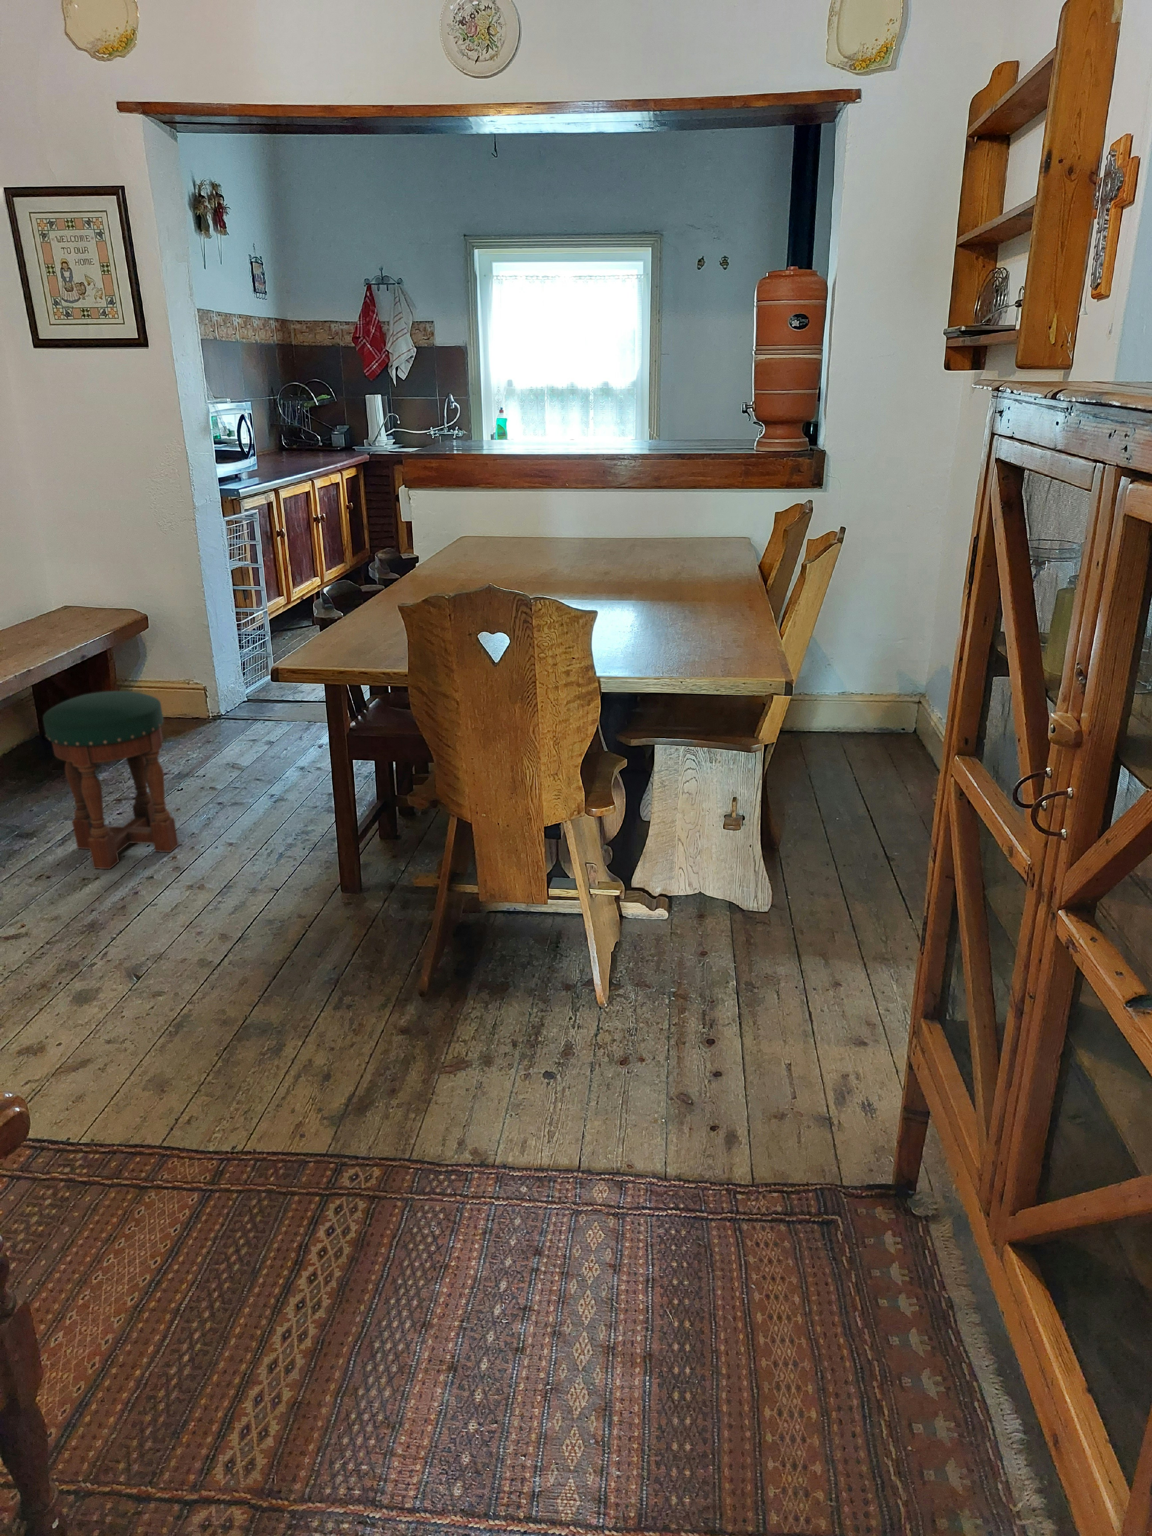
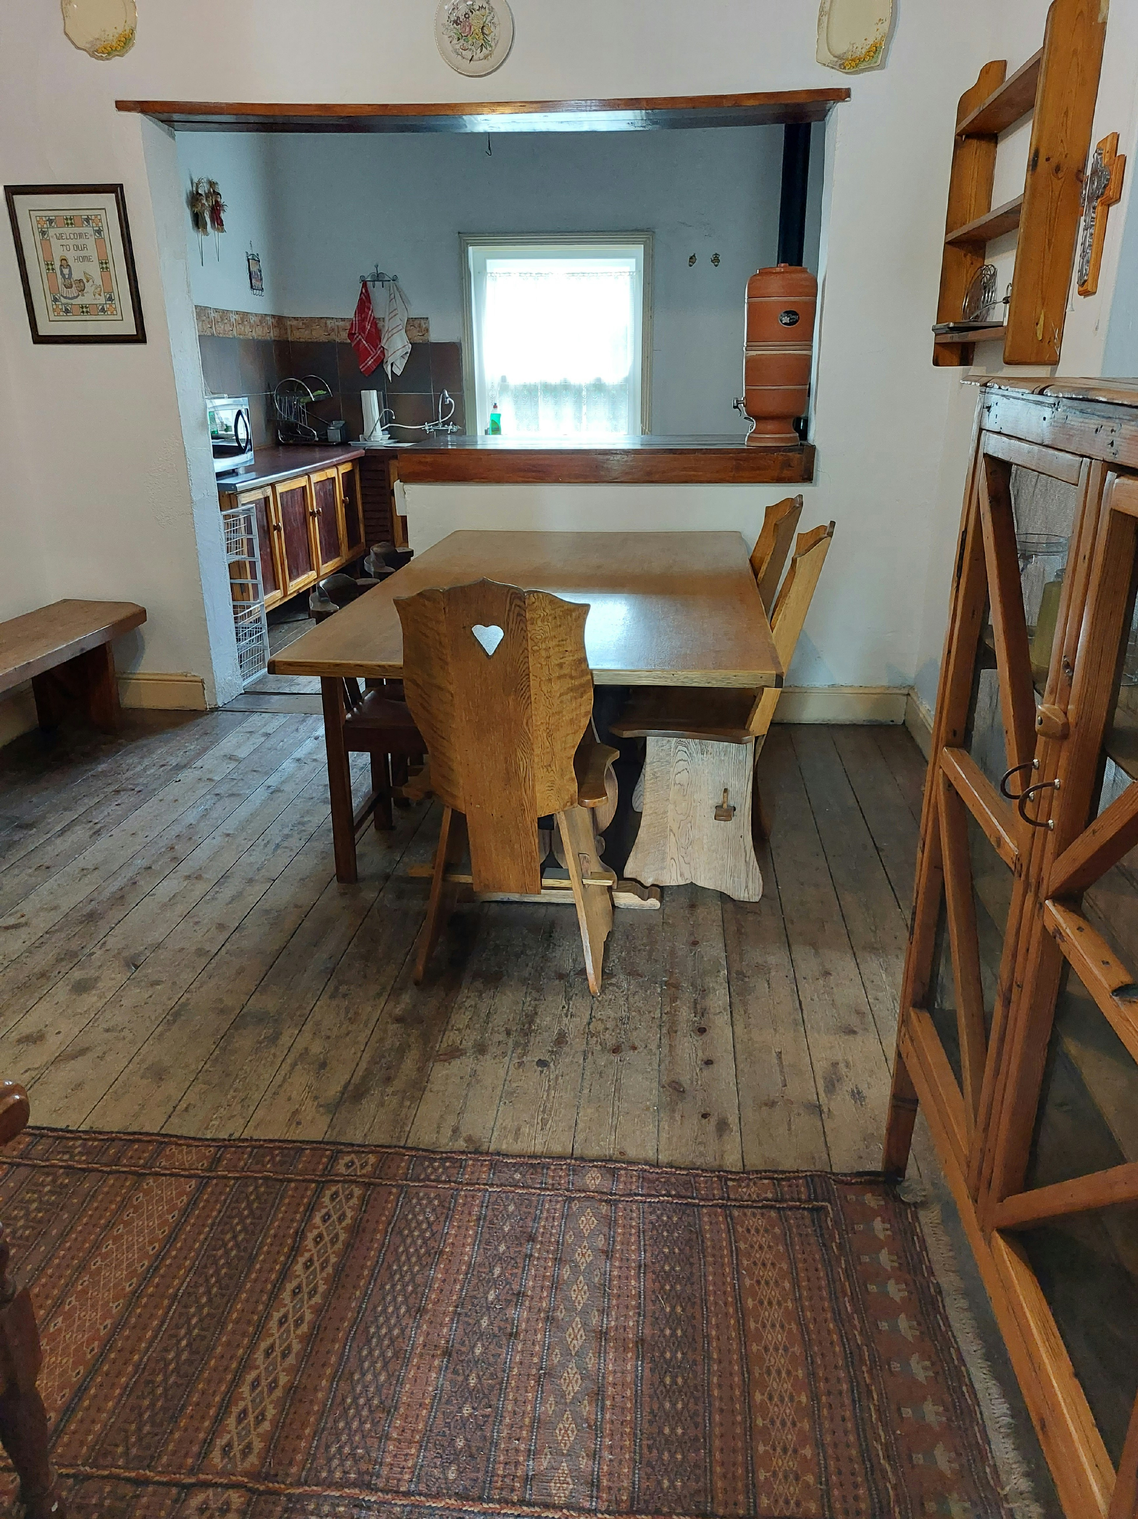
- stool (111, 761)
